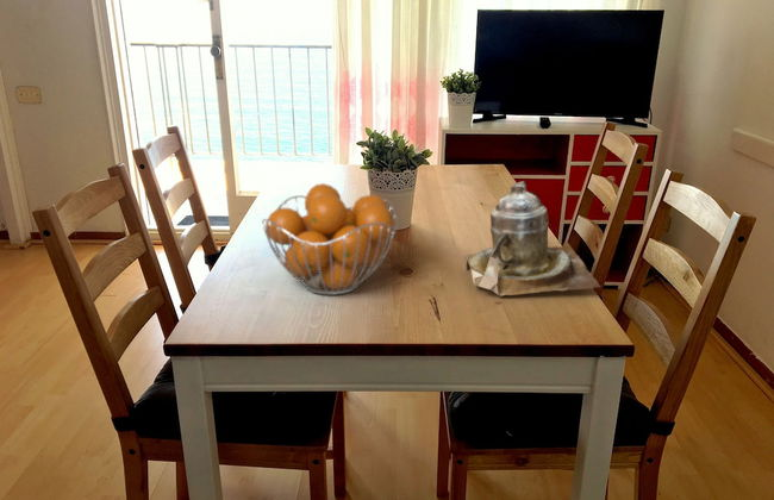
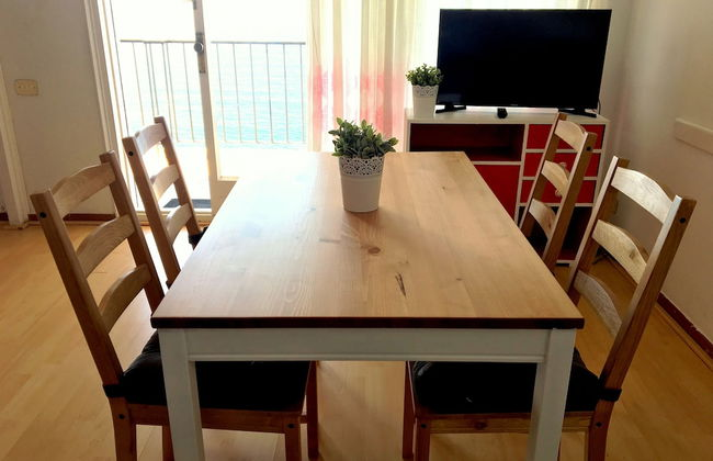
- fruit basket (331, 237)
- teapot (528, 227)
